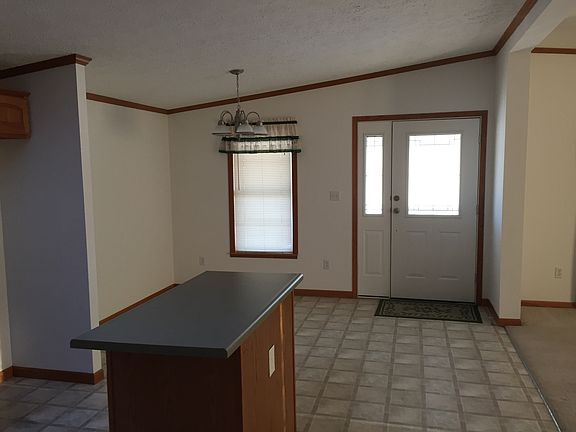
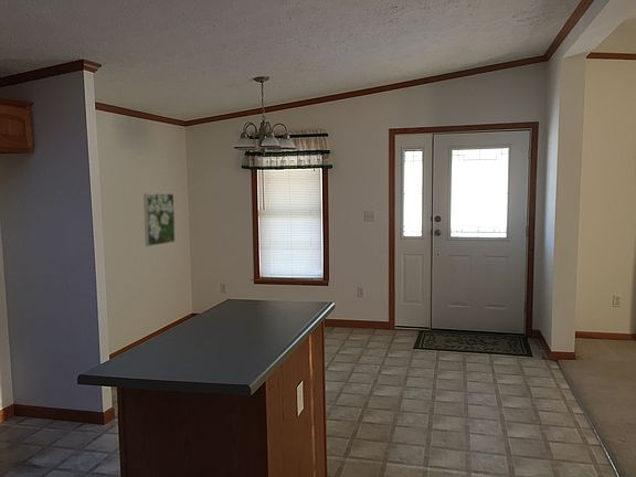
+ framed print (160, 219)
